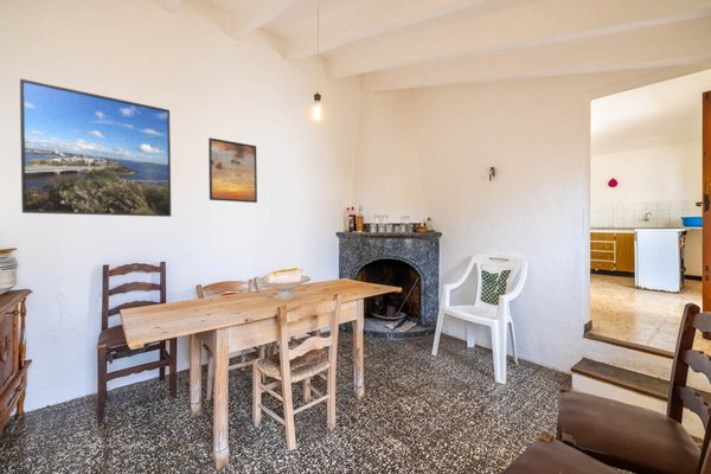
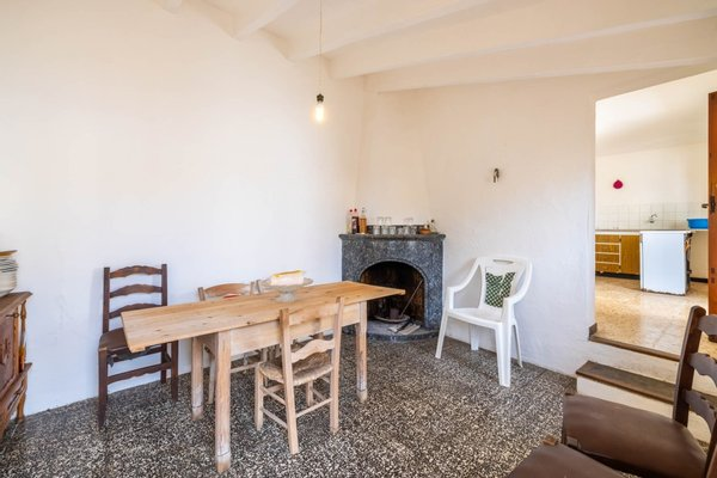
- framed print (233, 171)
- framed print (103, 155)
